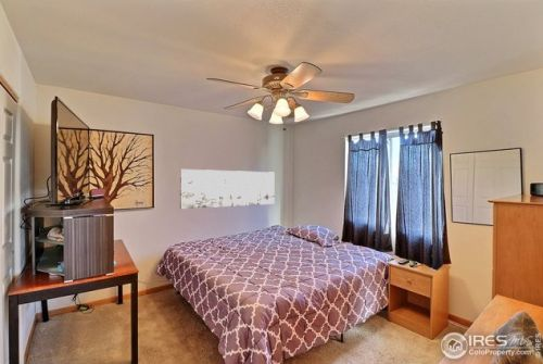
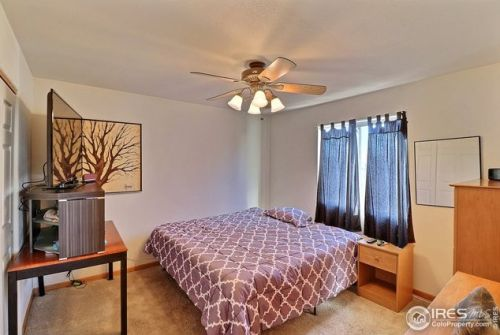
- wall art (231, 188)
